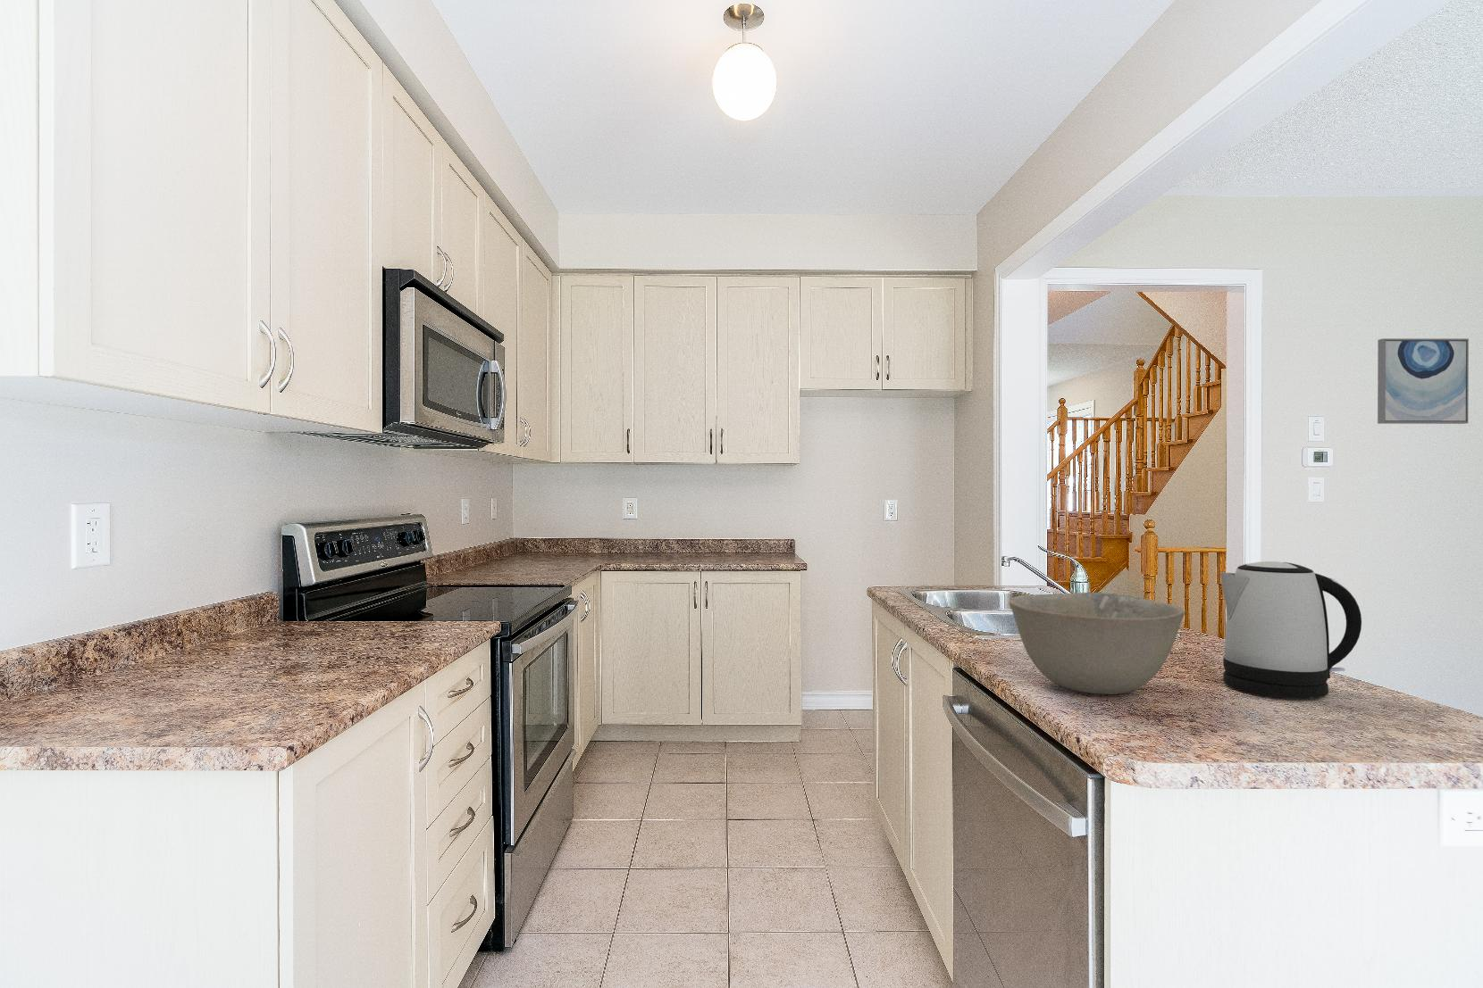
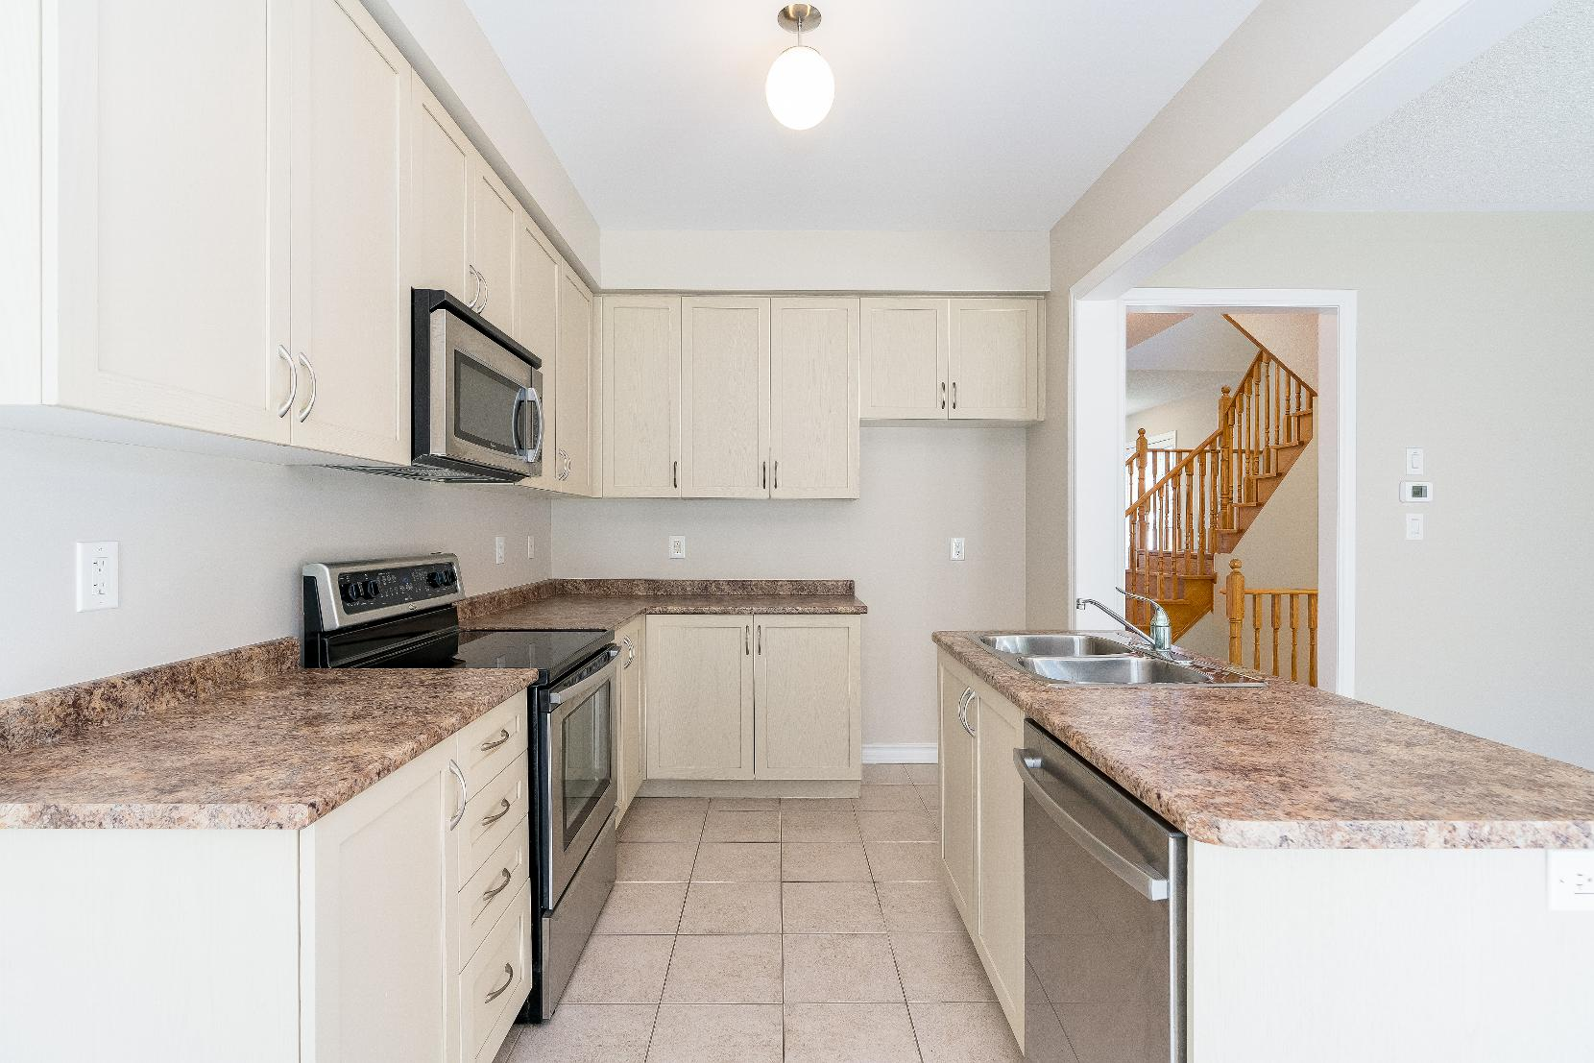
- kettle (1288, 625)
- bowl (1093, 644)
- wall art (1422, 382)
